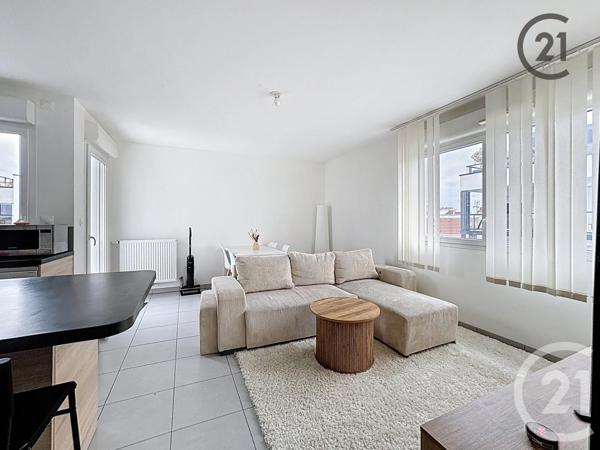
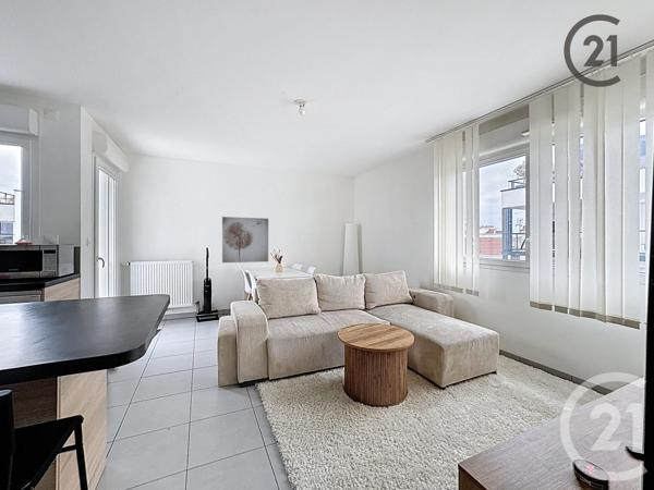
+ wall art (245, 240)
